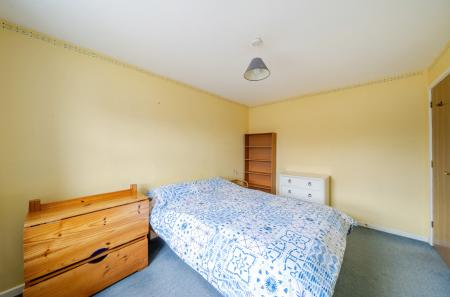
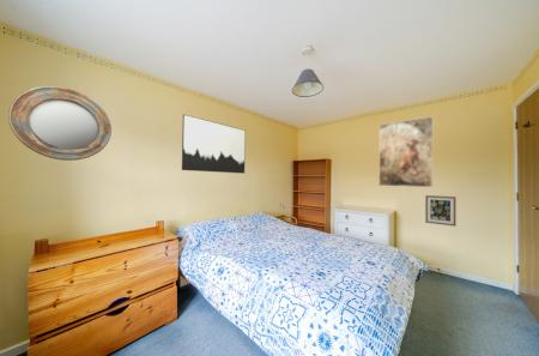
+ wall art (217, 147)
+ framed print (404, 153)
+ home mirror (66, 123)
+ wall art (440, 210)
